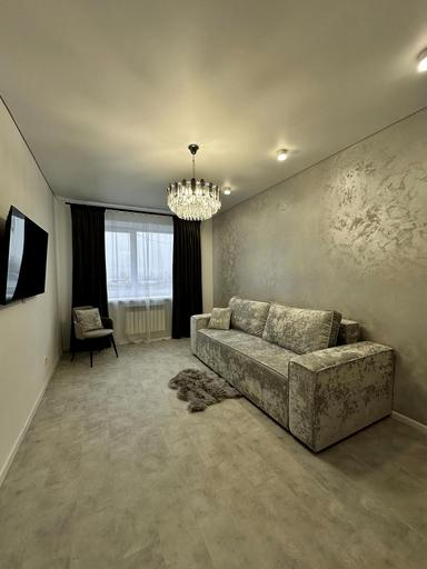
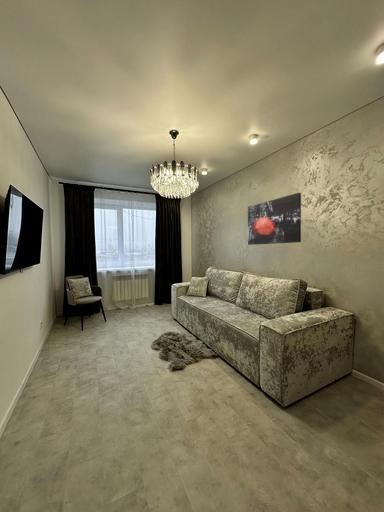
+ wall art (270, 222)
